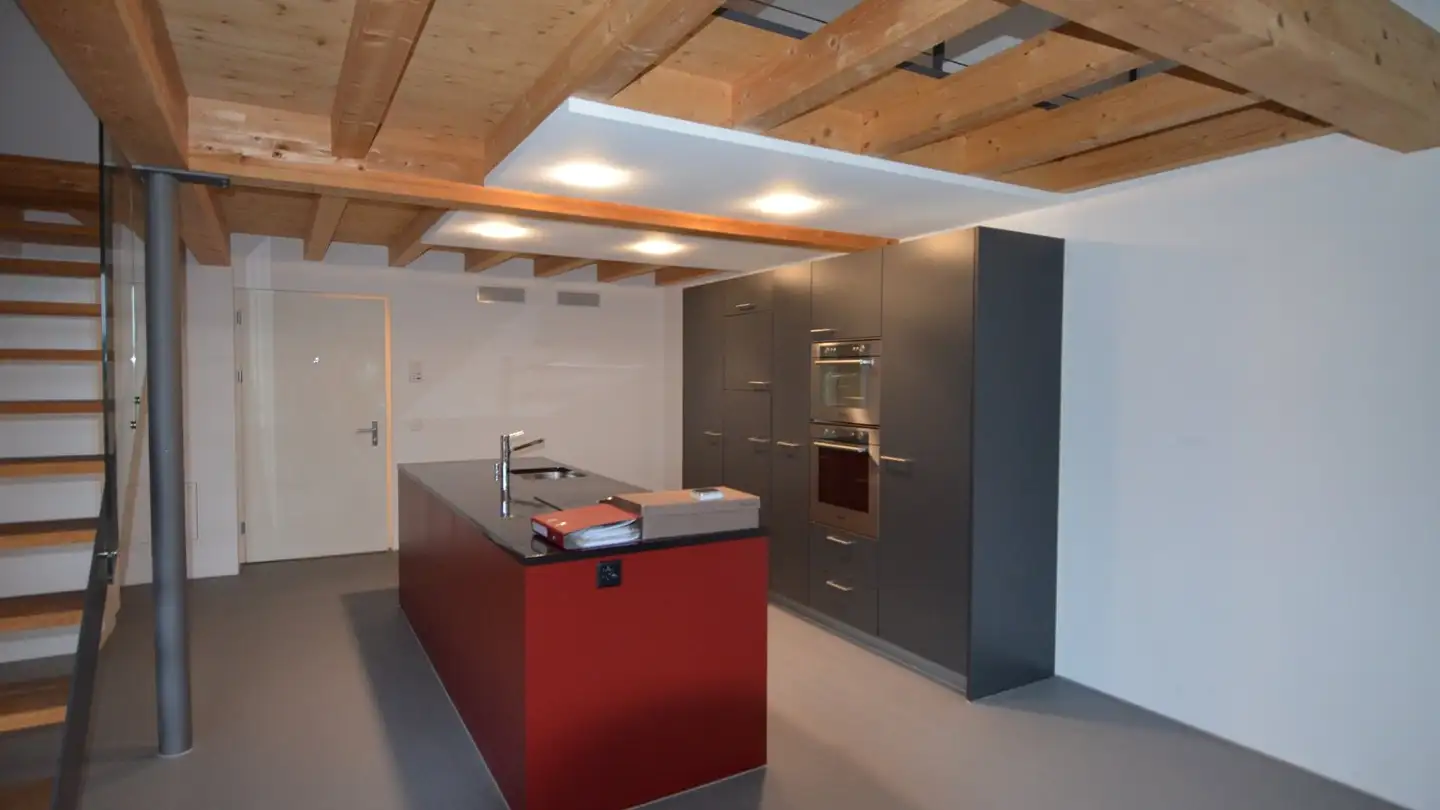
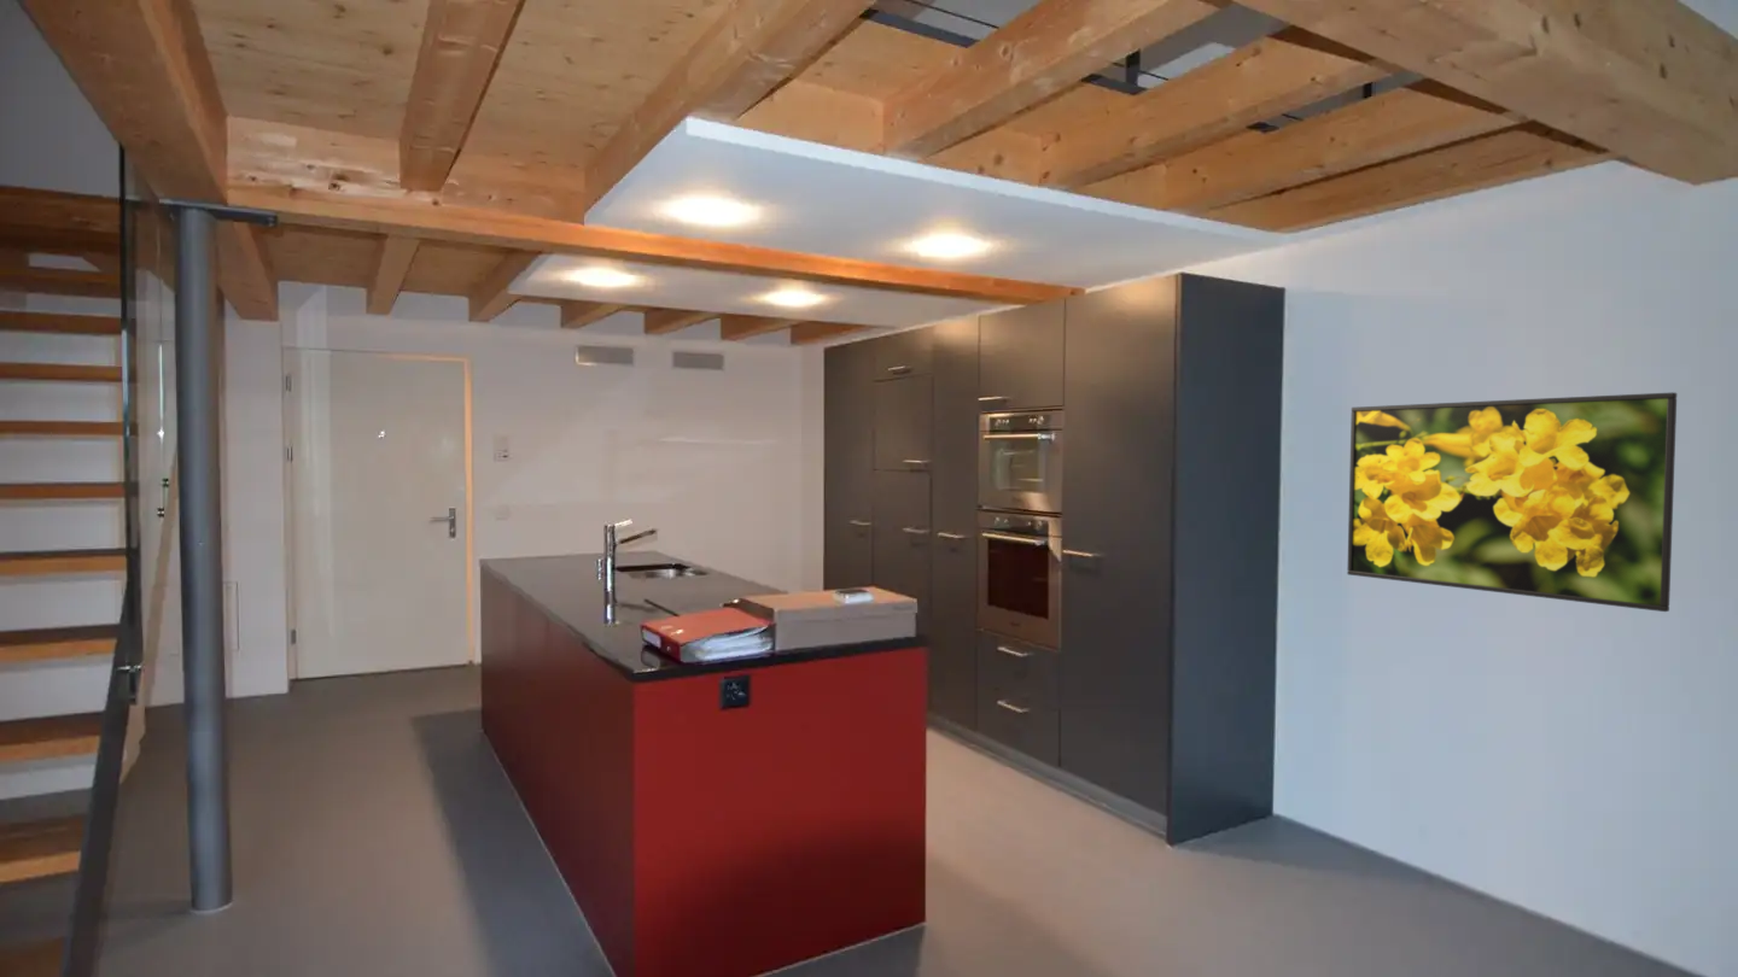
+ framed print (1489, 496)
